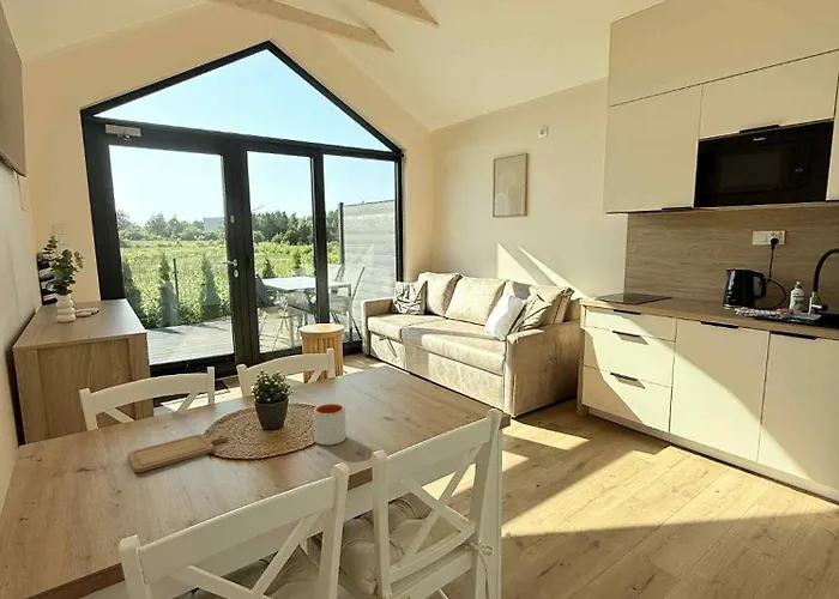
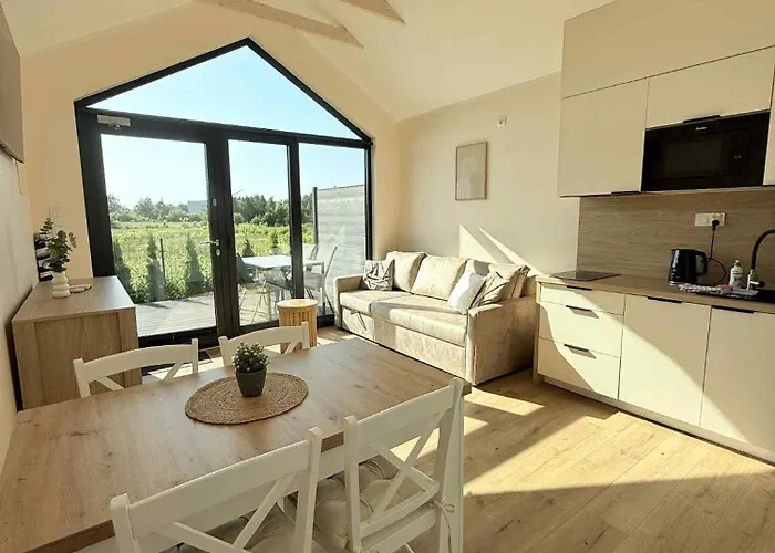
- mug (327, 422)
- chopping board (181, 448)
